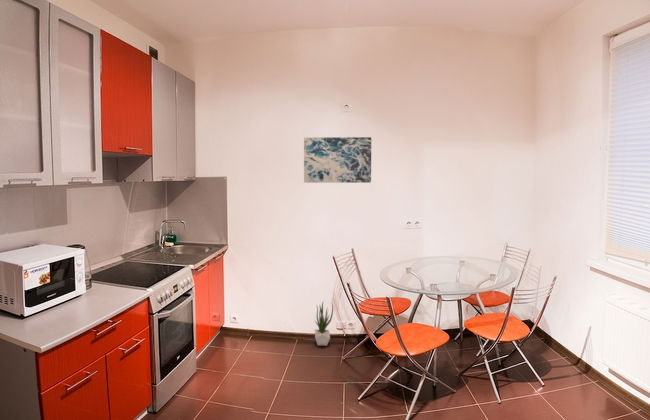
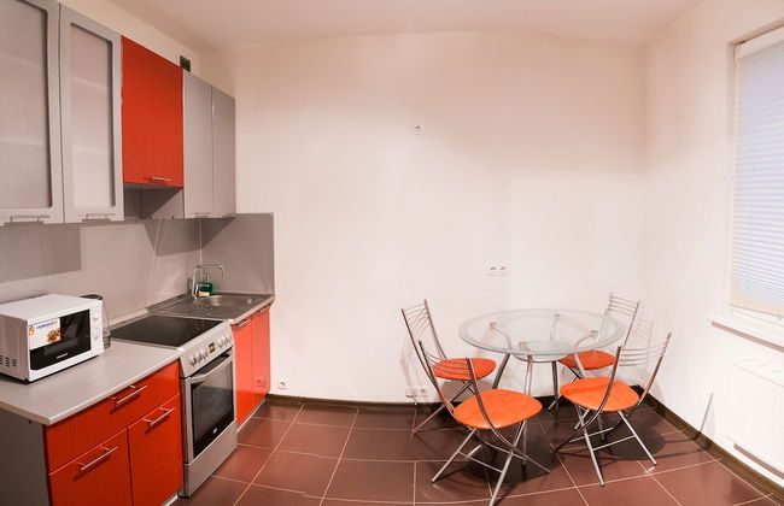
- wall art (337, 160)
- potted plant (323, 323)
